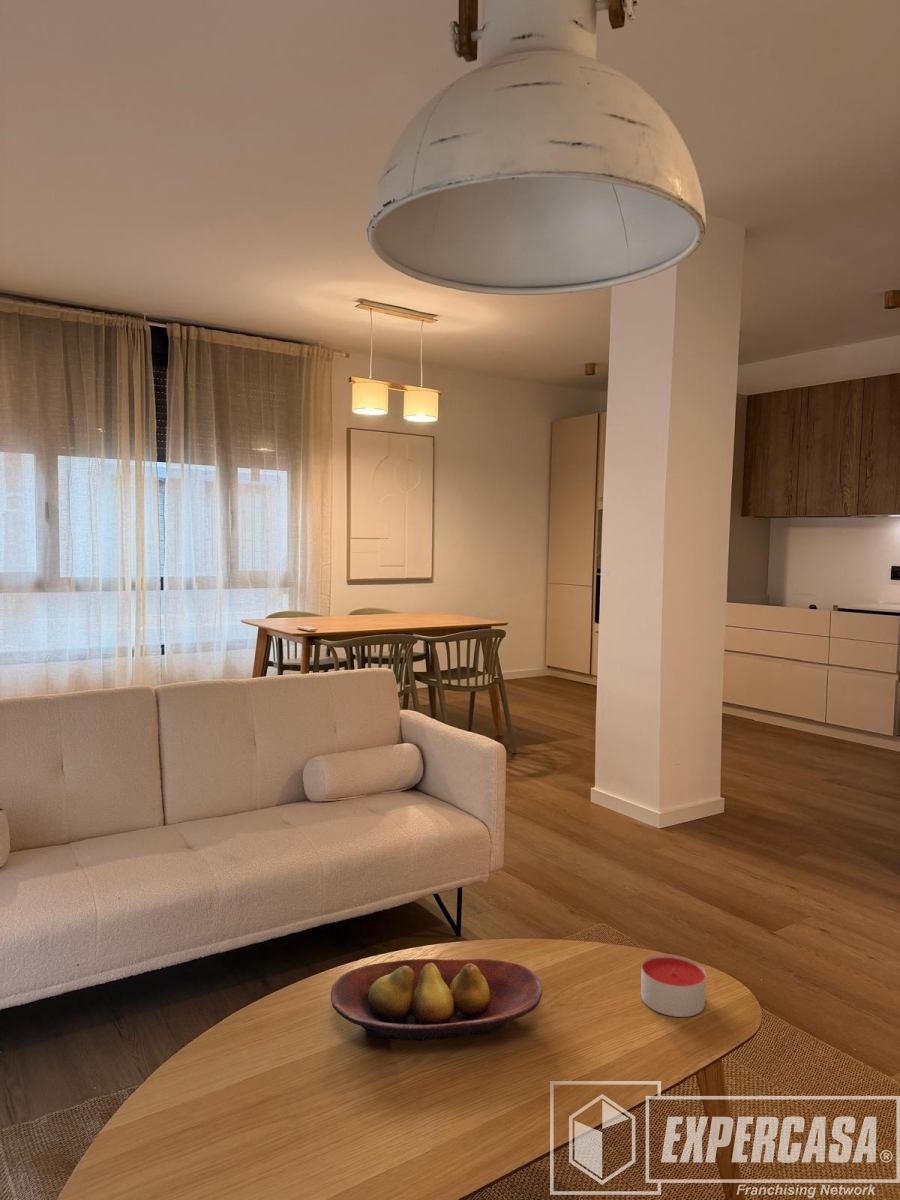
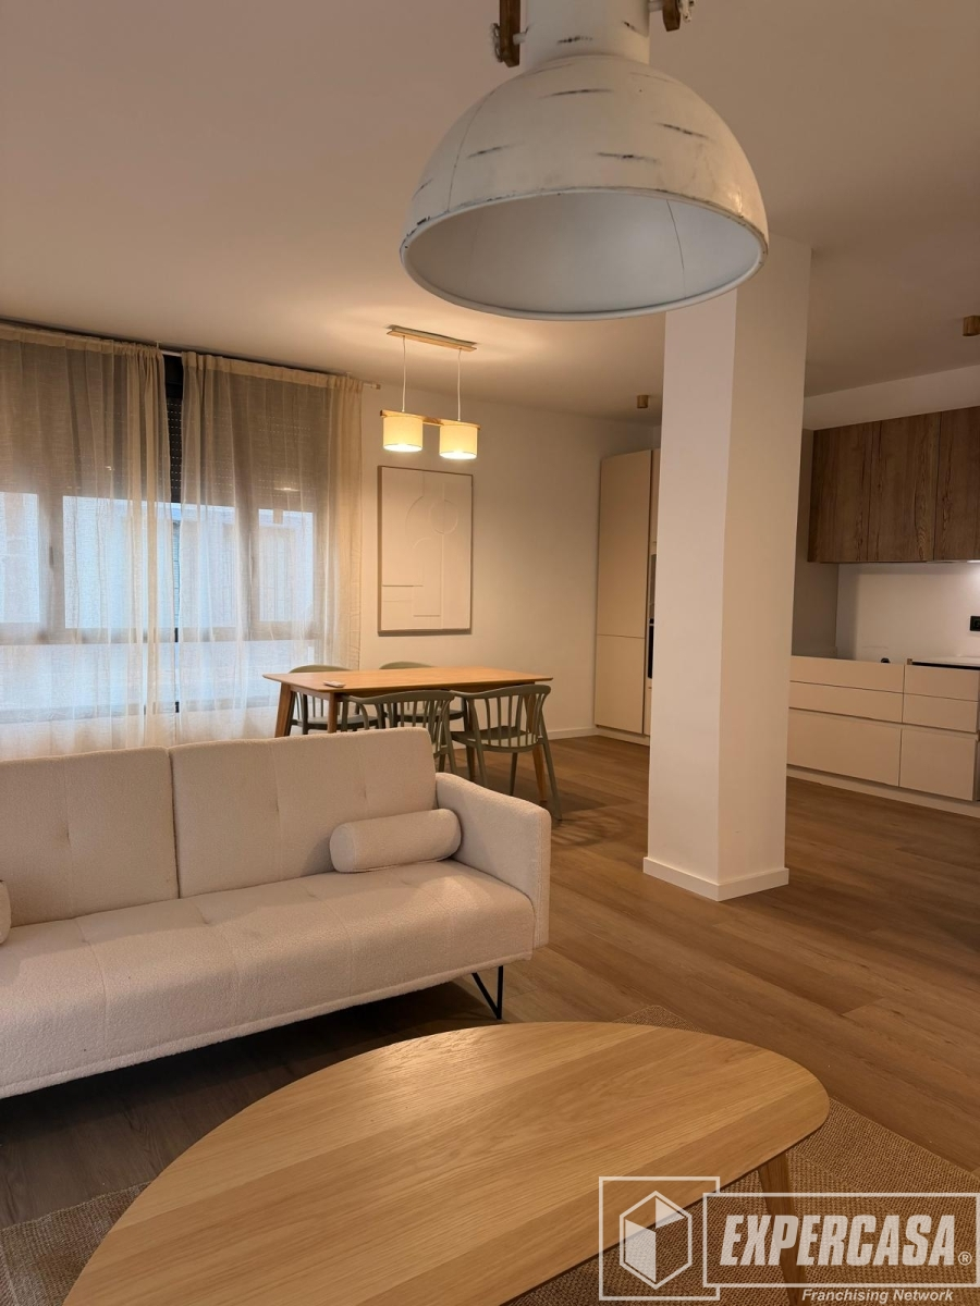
- candle (673, 983)
- fruit bowl (437, 991)
